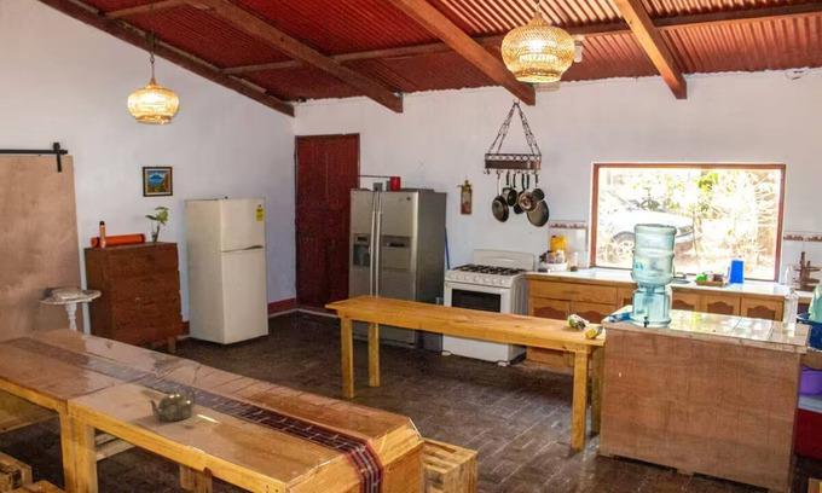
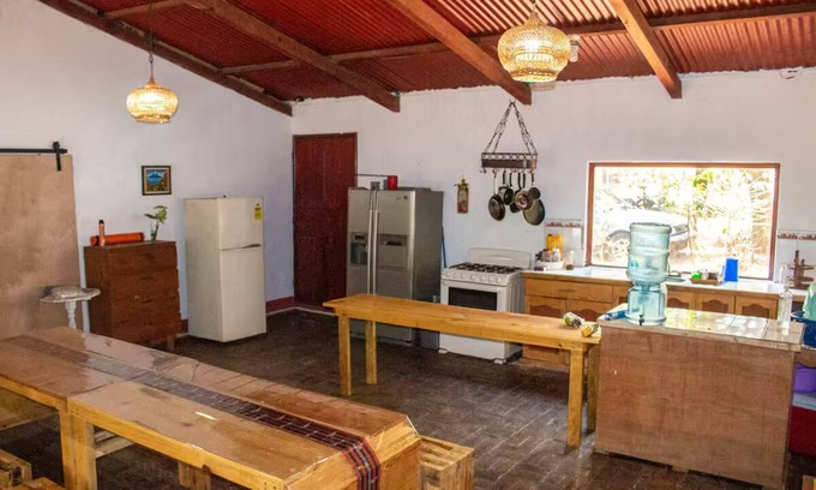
- teapot (173, 404)
